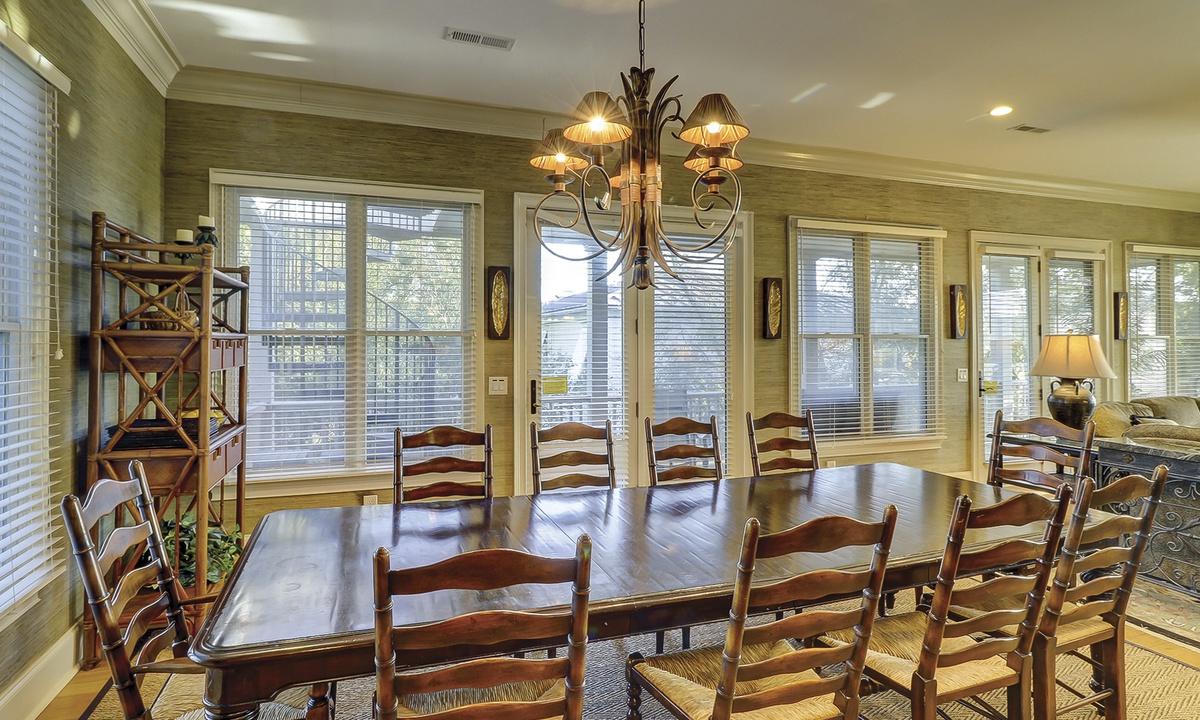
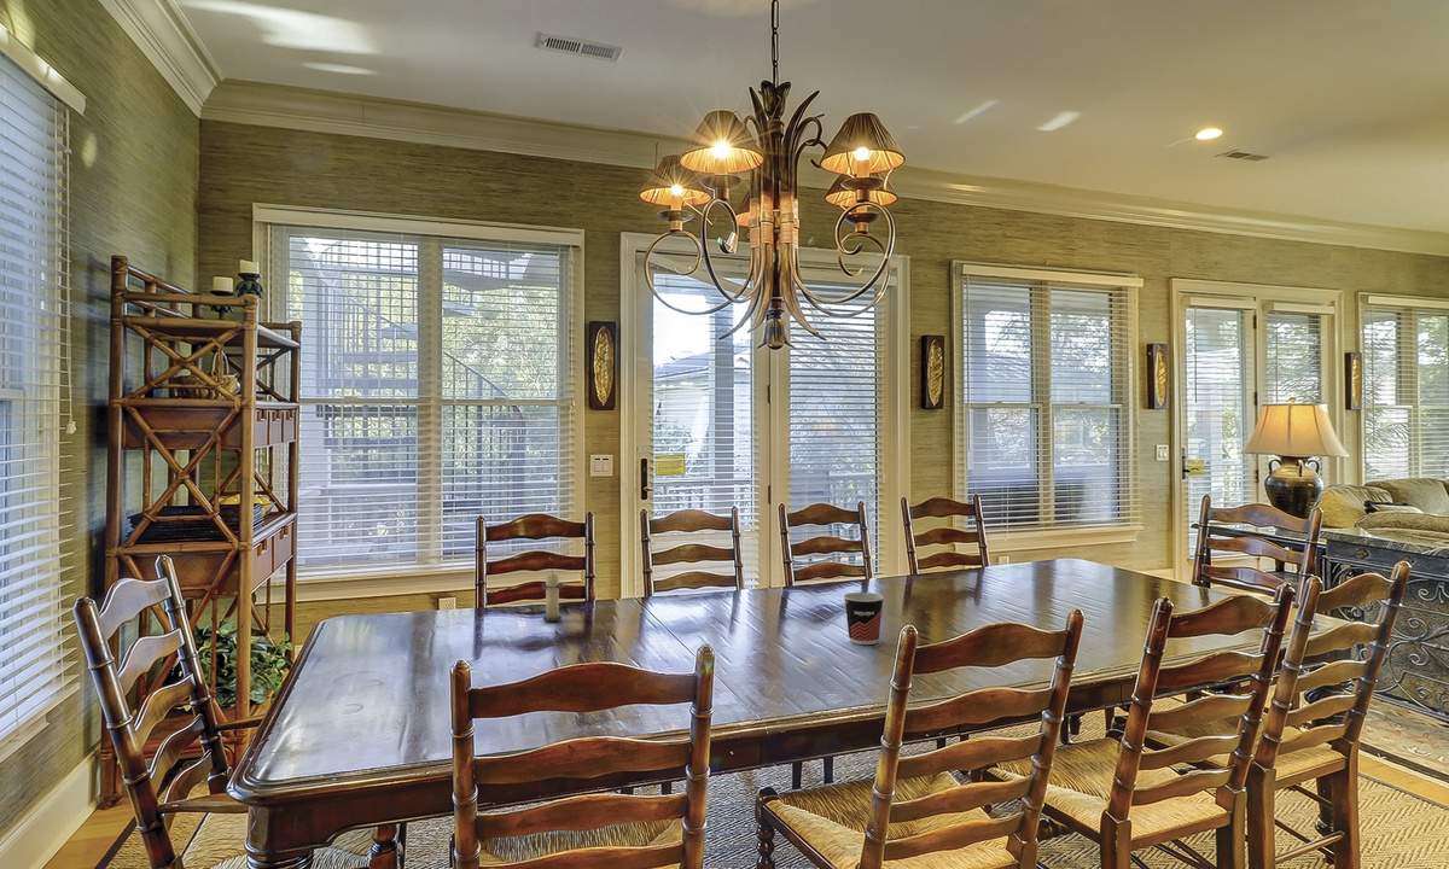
+ cup (863, 618)
+ candle (552, 594)
